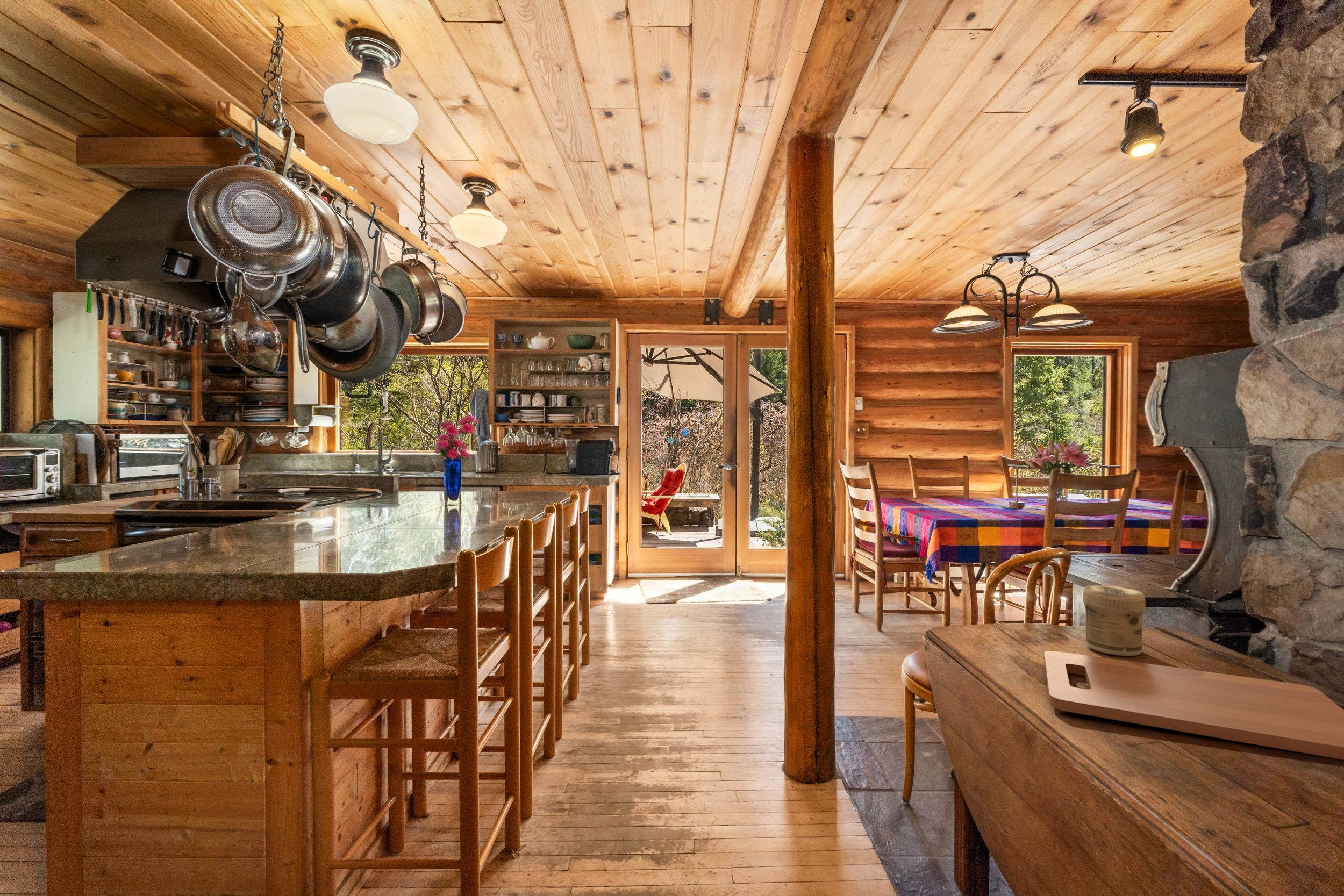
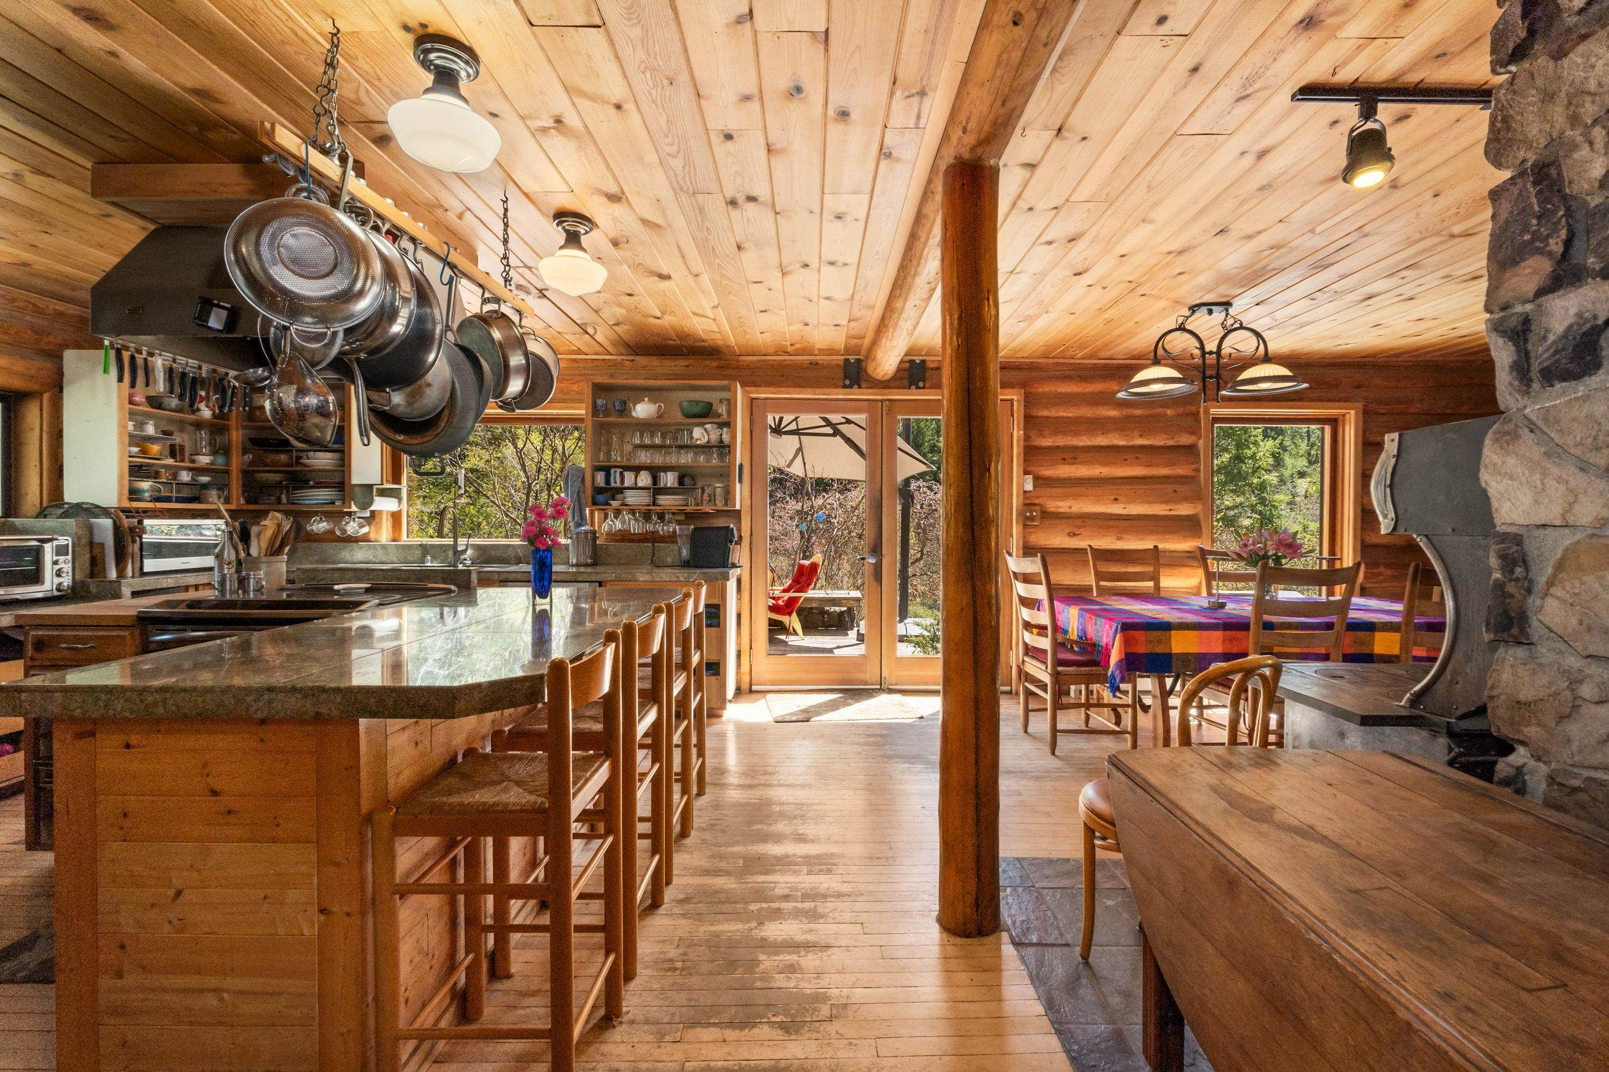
- jar (1113, 619)
- cutting board (1185, 697)
